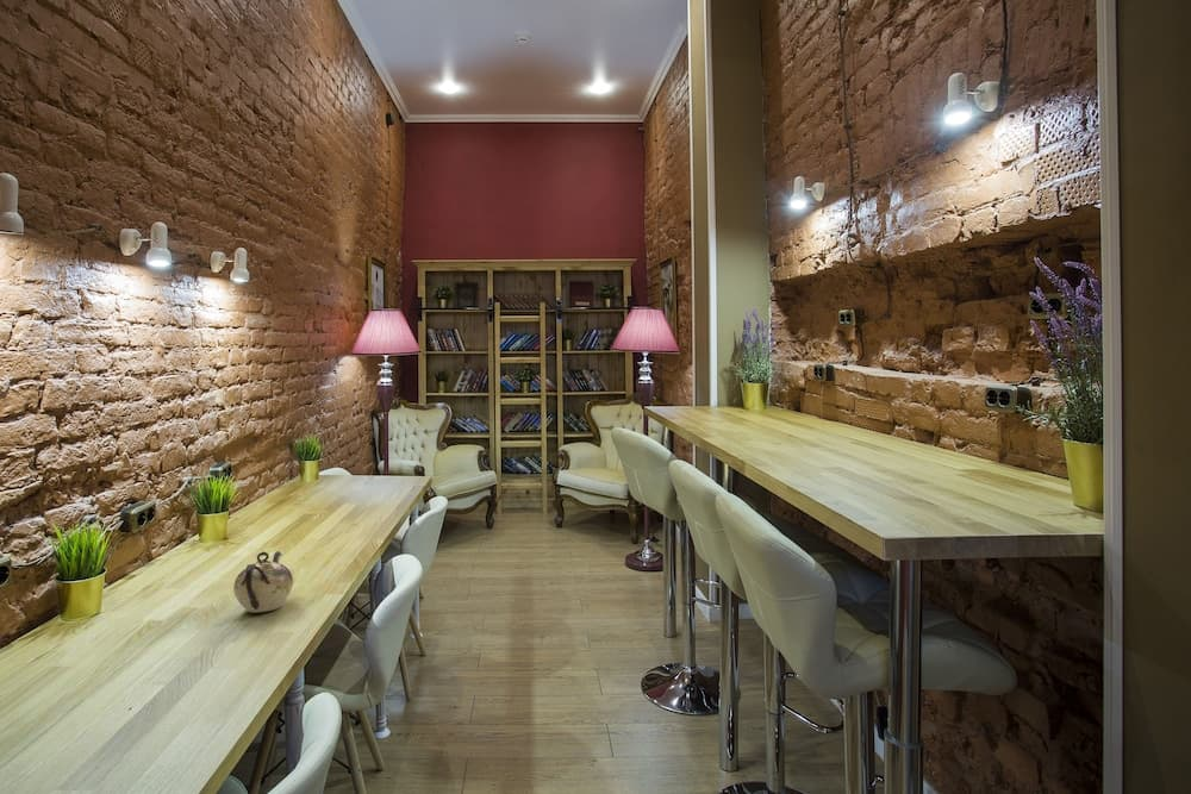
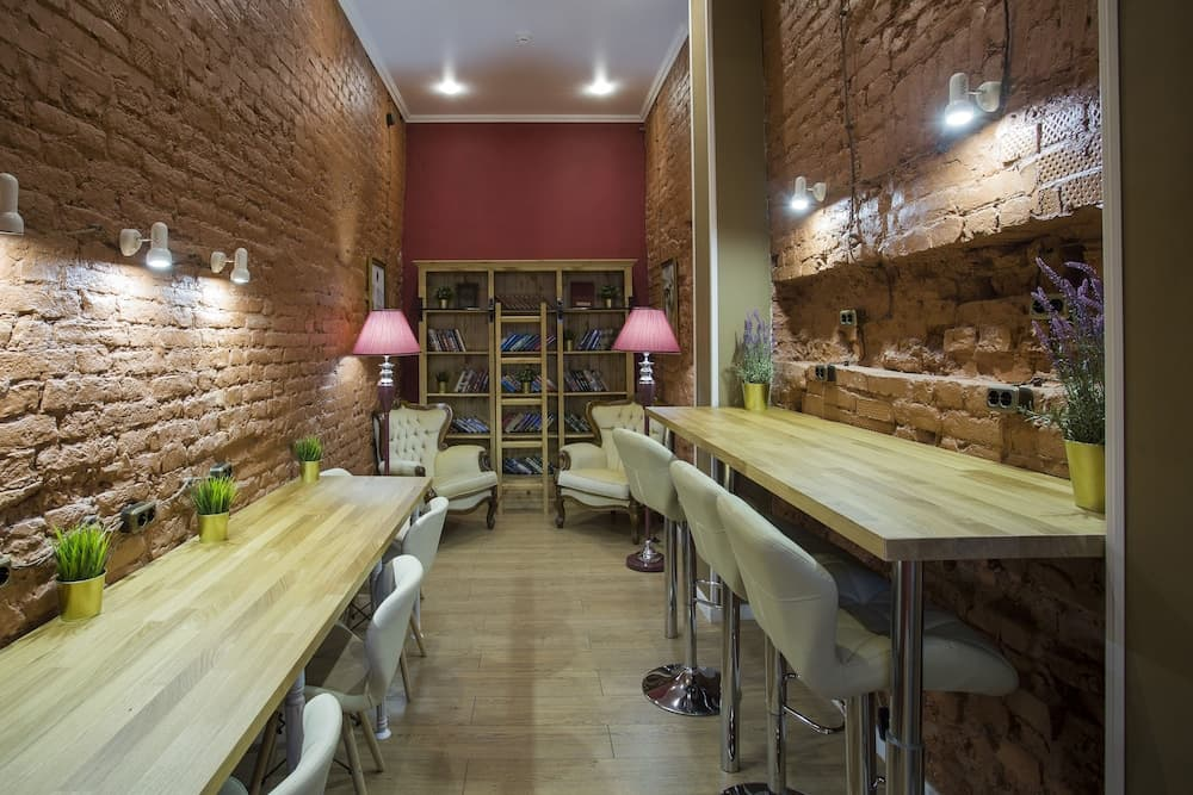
- teapot (264, 579)
